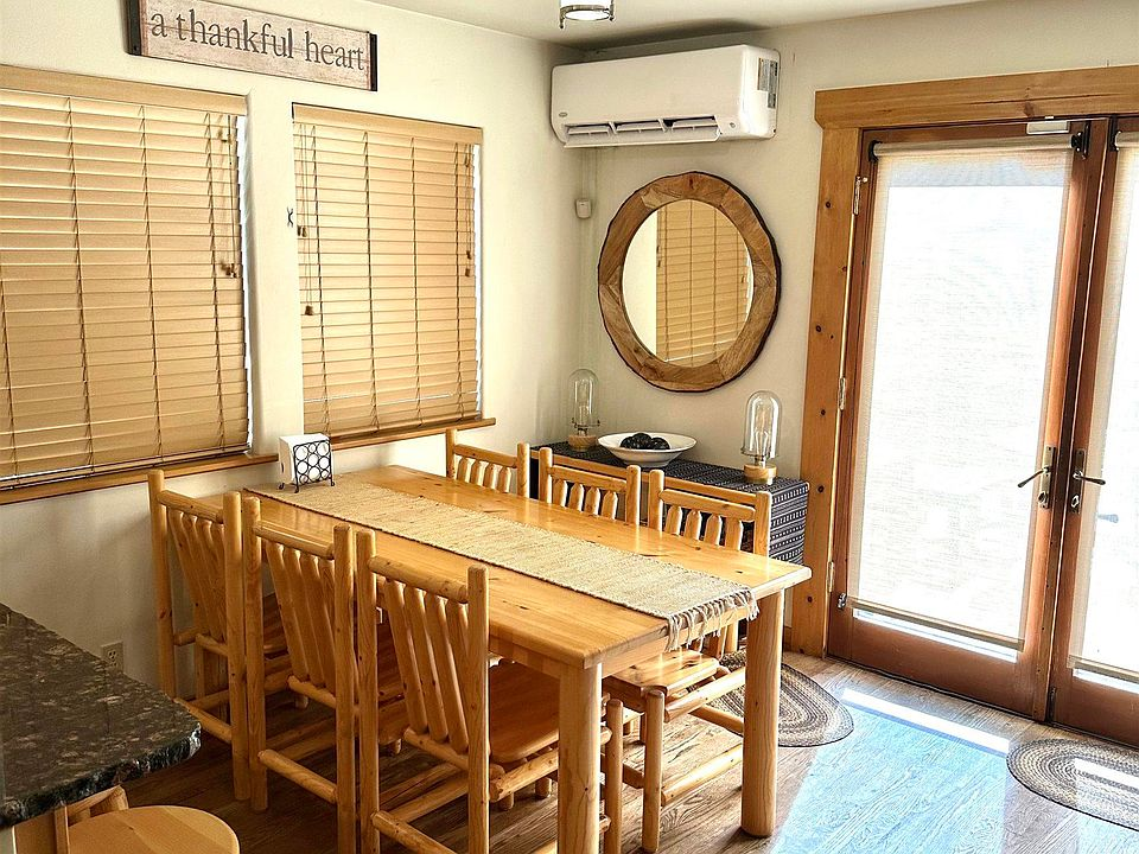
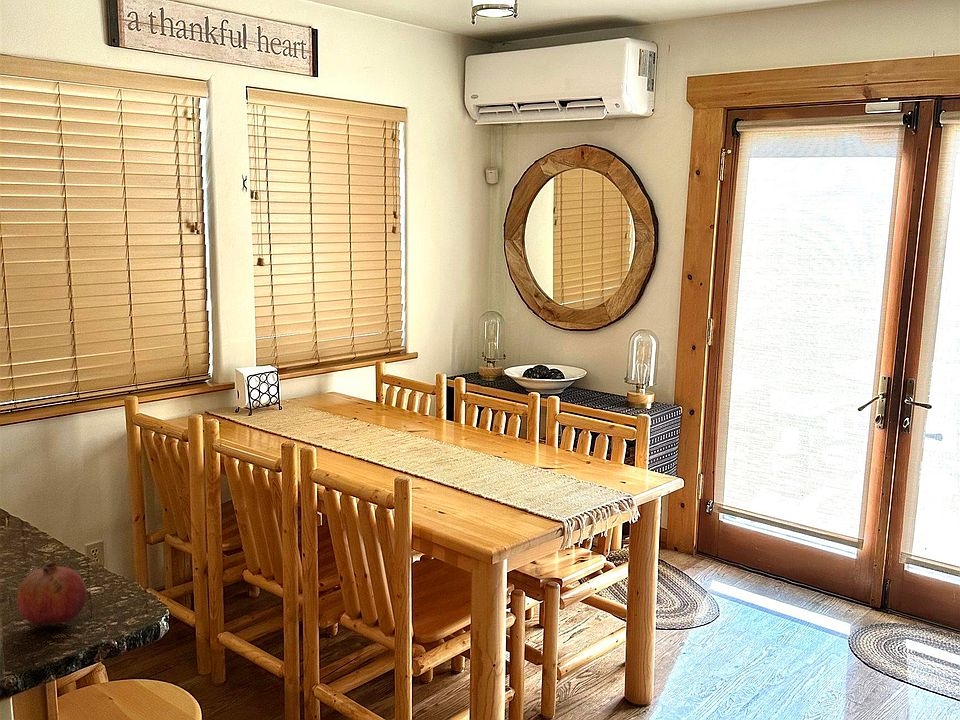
+ fruit (51, 593)
